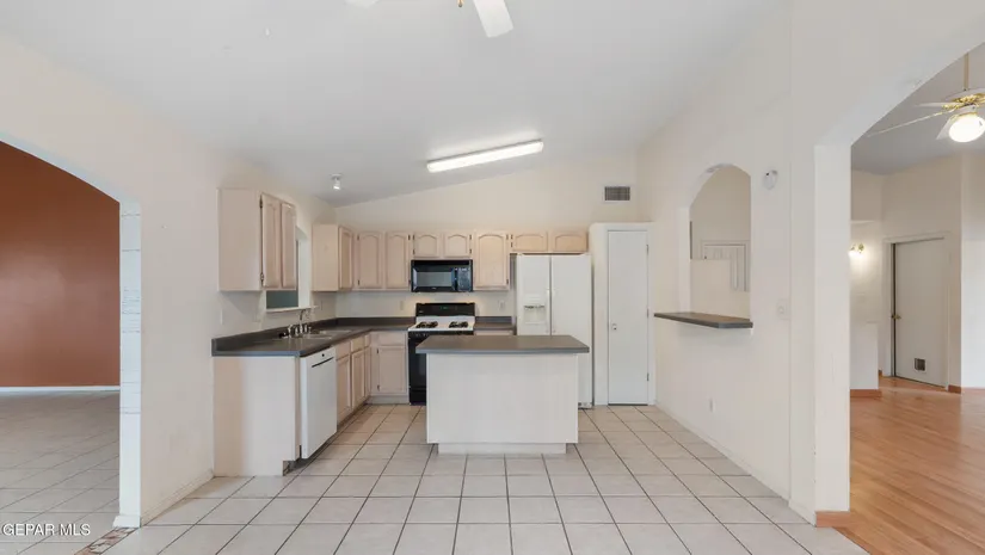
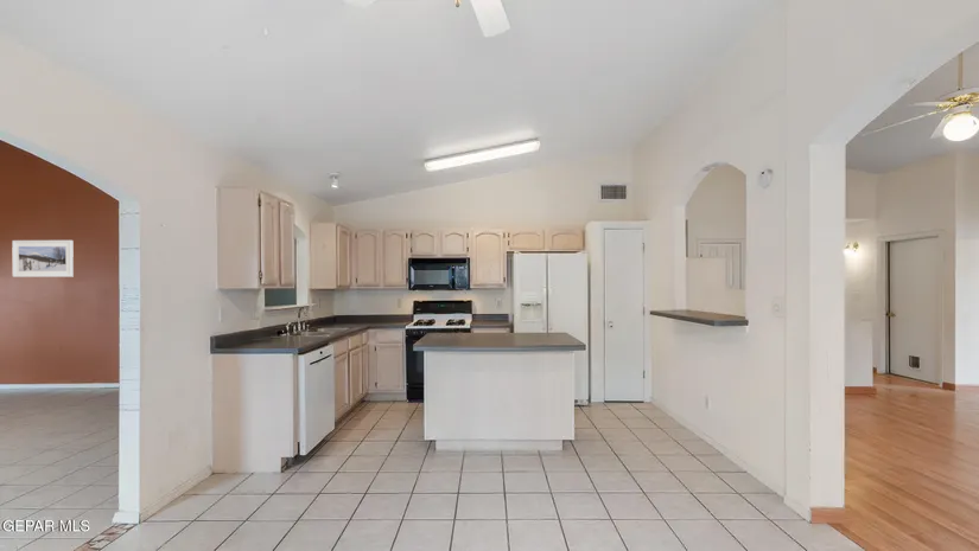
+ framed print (43, 258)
